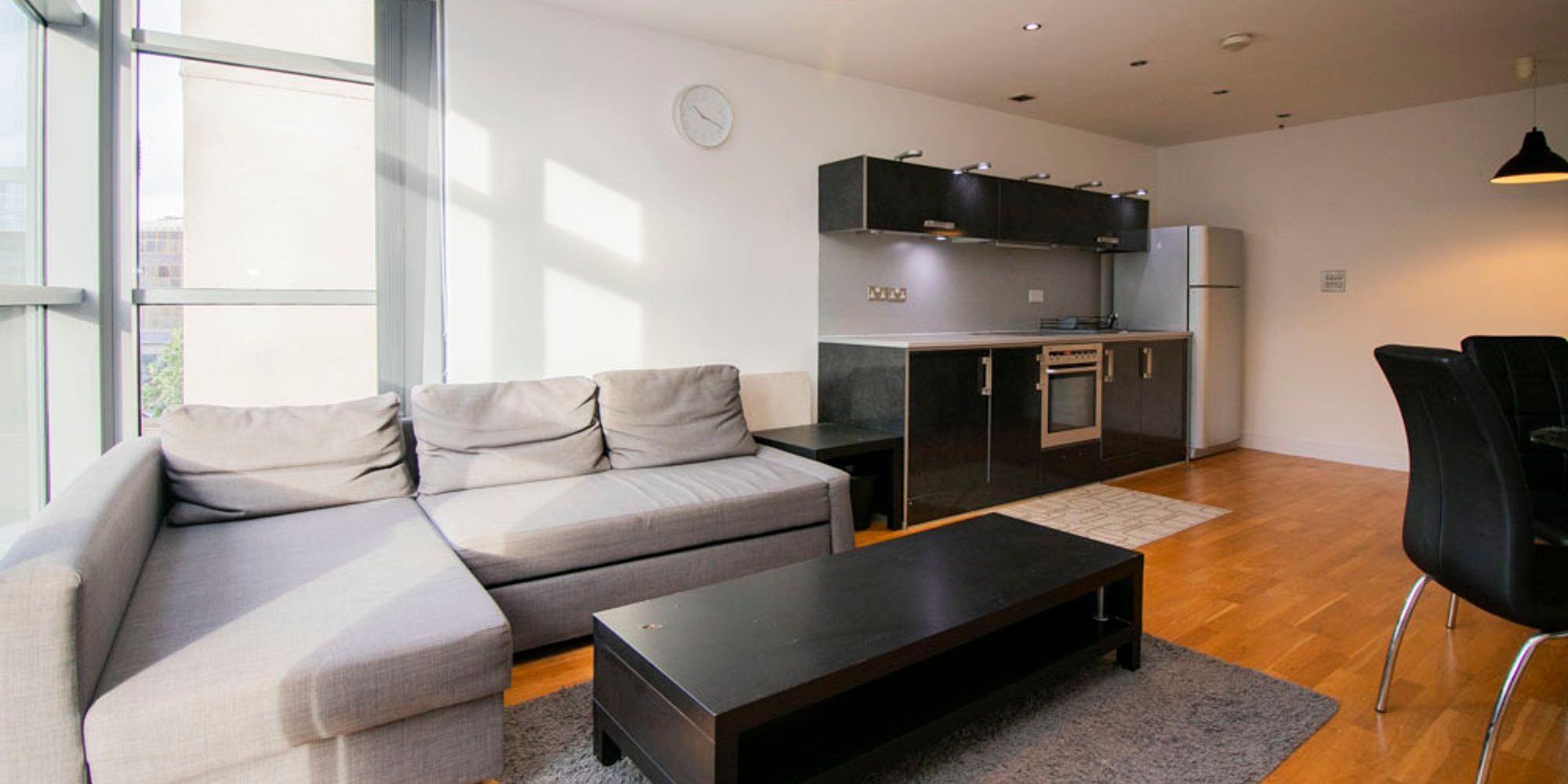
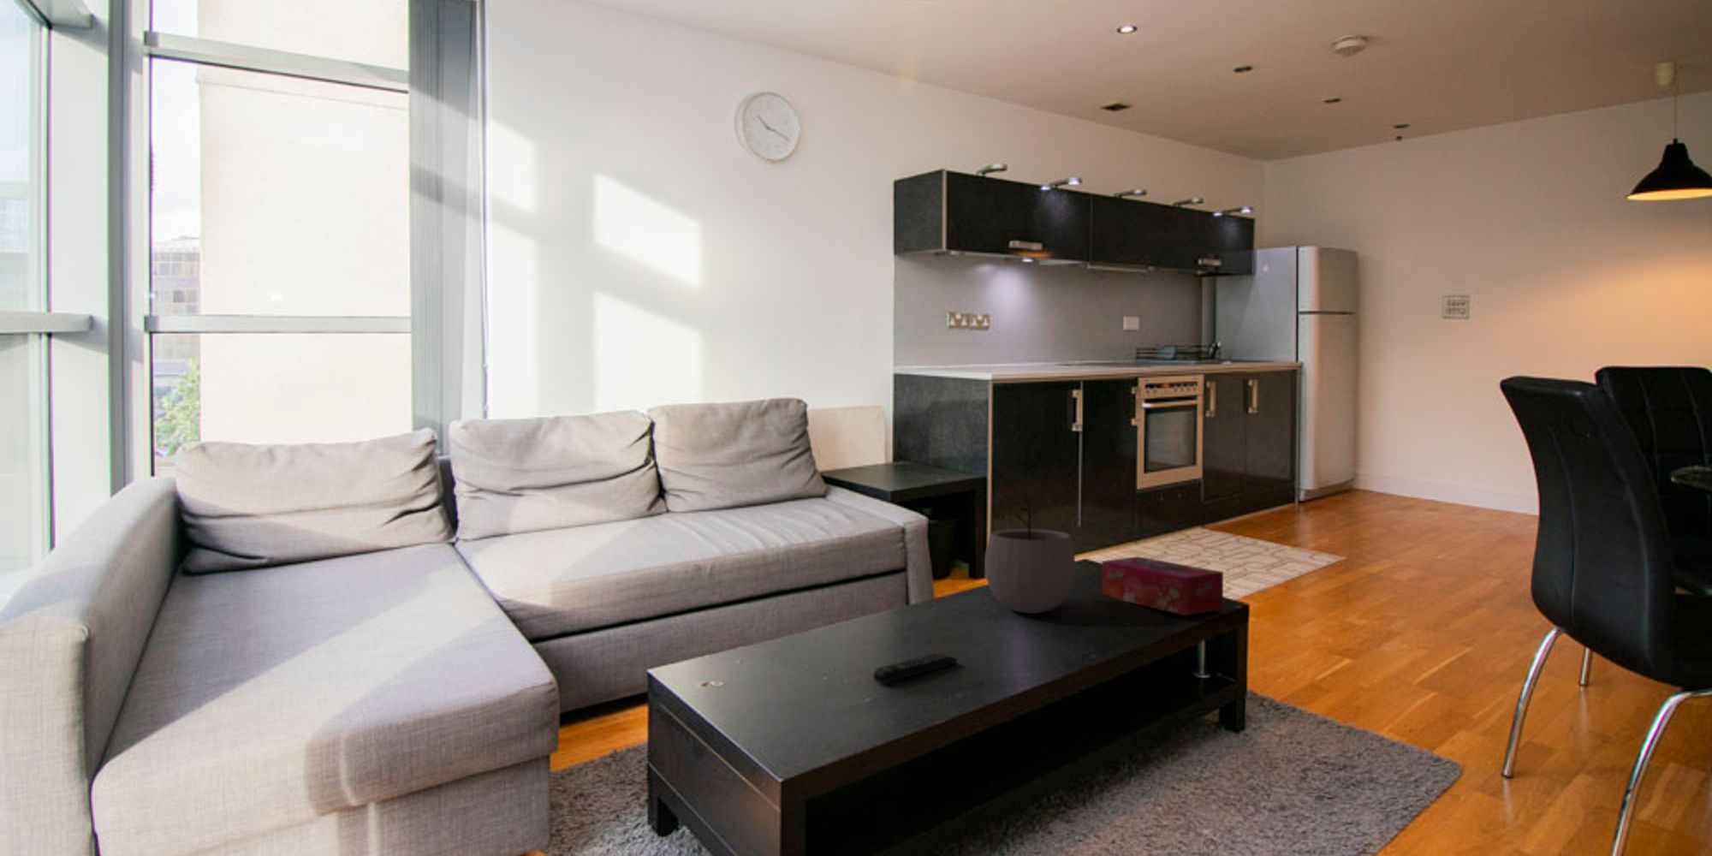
+ plant pot (1029, 555)
+ tissue box (1160, 584)
+ remote control (916, 667)
